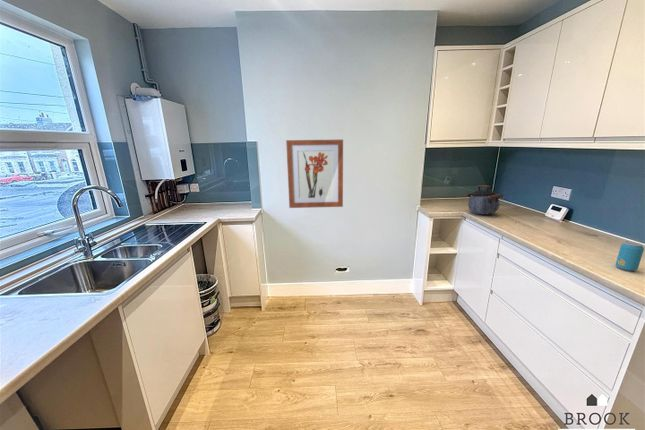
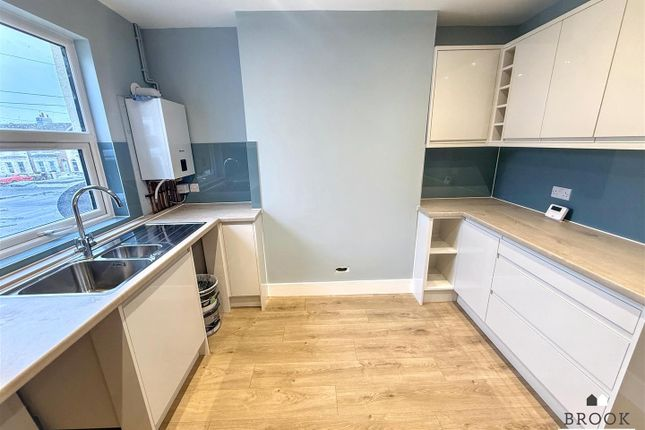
- wall art (315, 174)
- beverage can (629, 256)
- kettle (483, 199)
